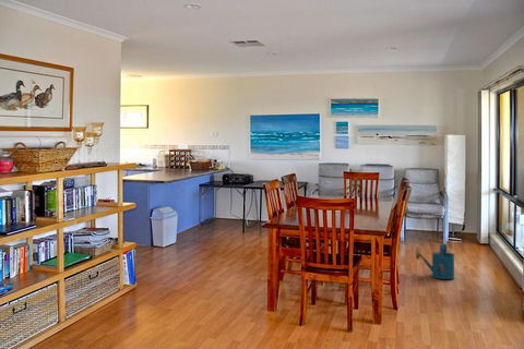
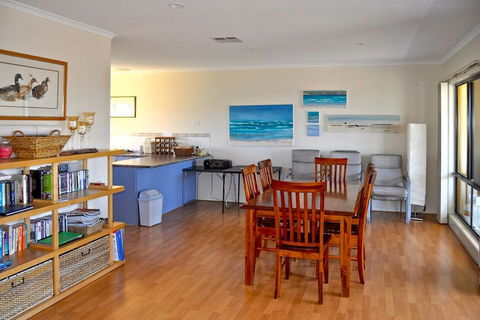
- watering can (434, 260)
